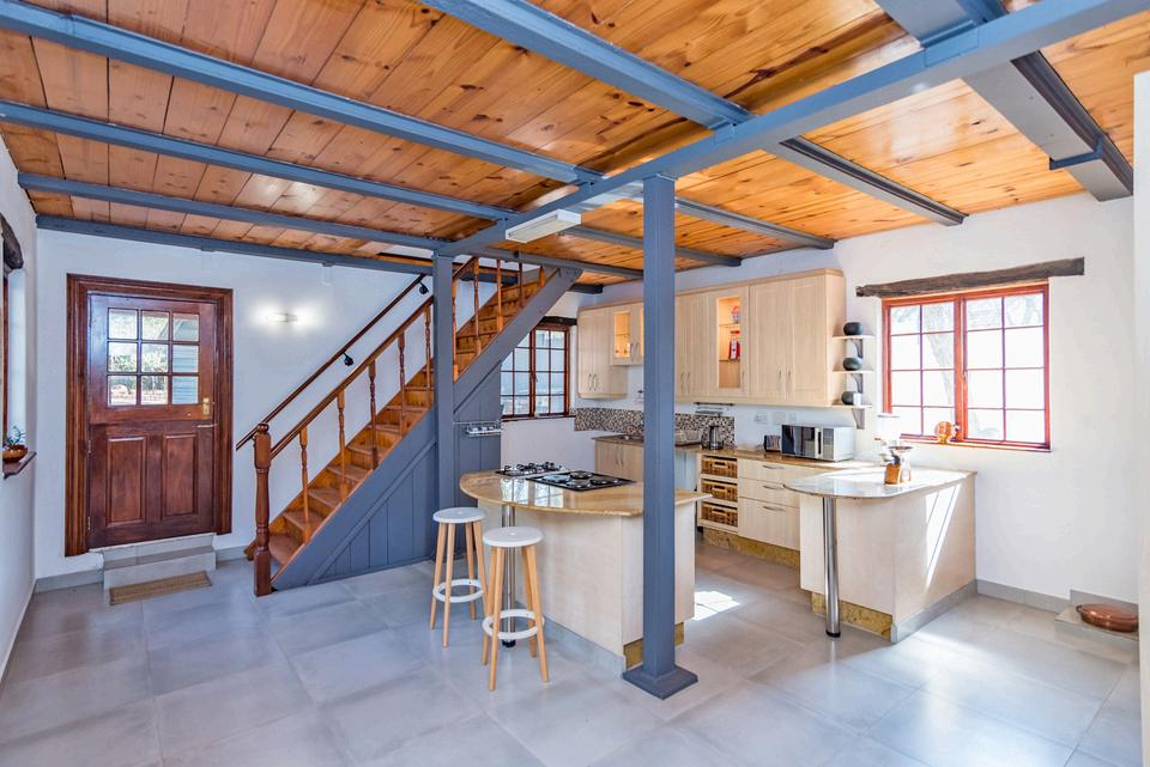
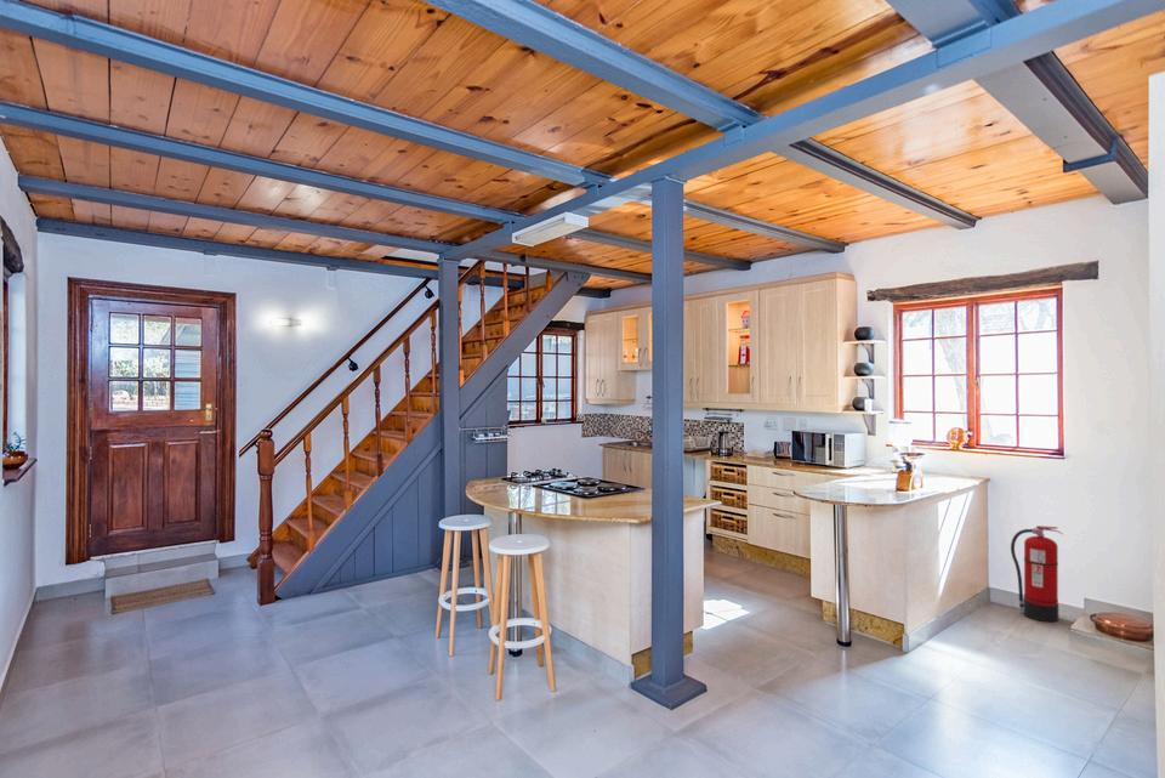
+ fire extinguisher (1035, 569)
